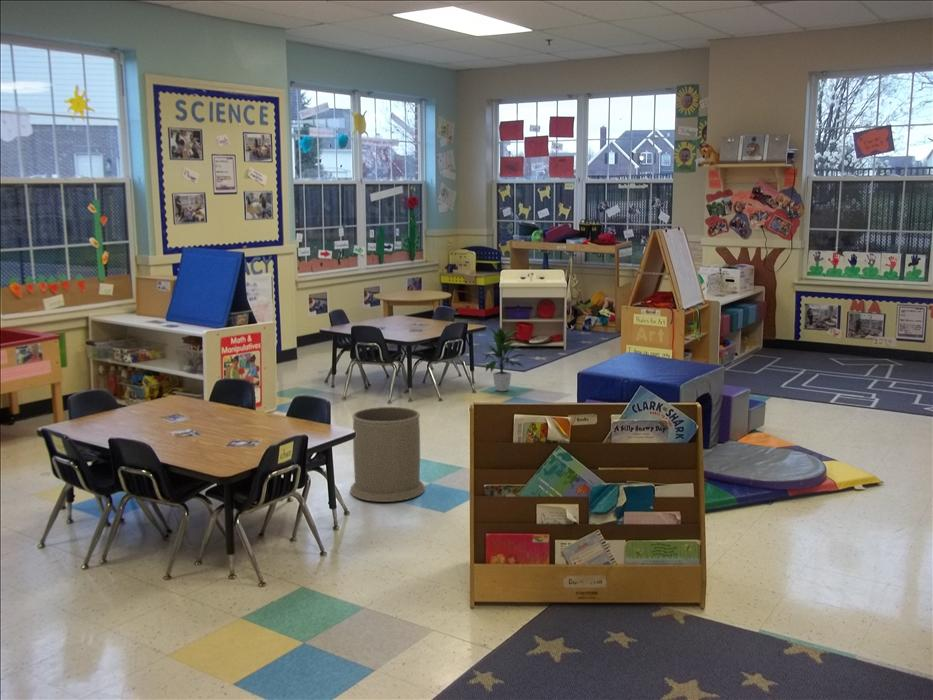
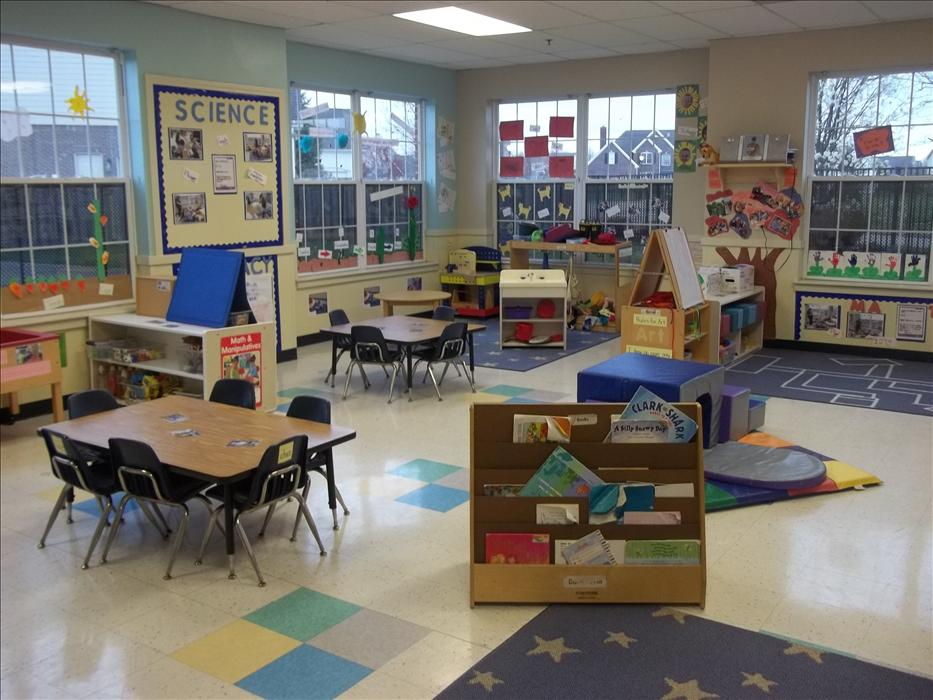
- trash can (386, 452)
- indoor plant (501, 357)
